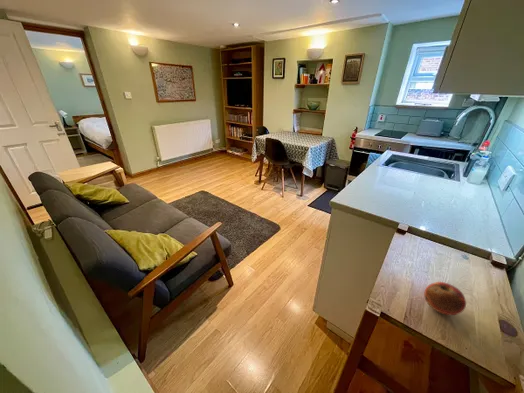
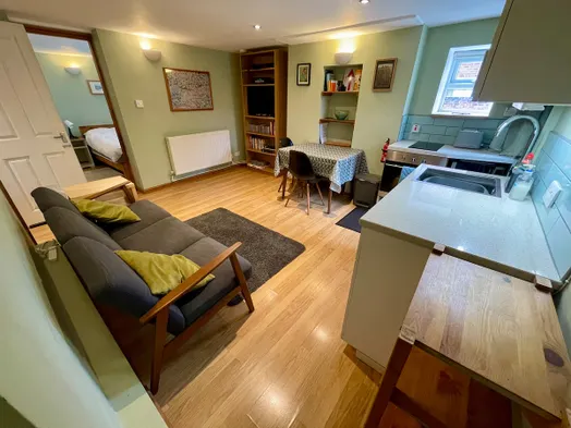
- fruit (444, 297)
